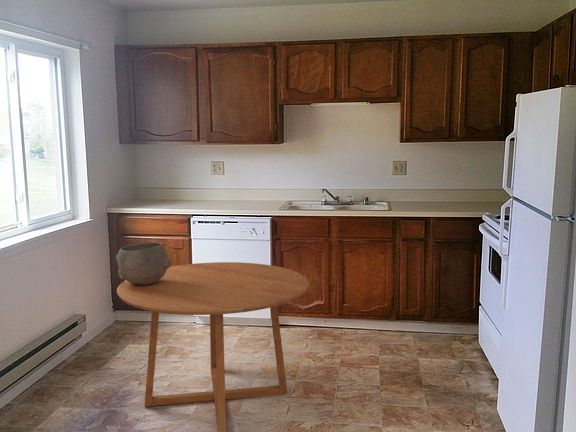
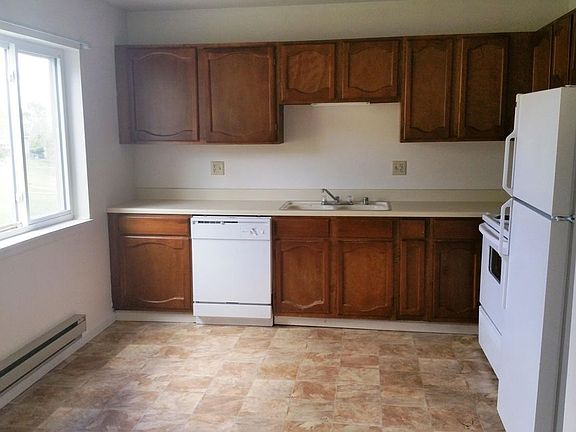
- dining table (216, 341)
- bowl (144, 264)
